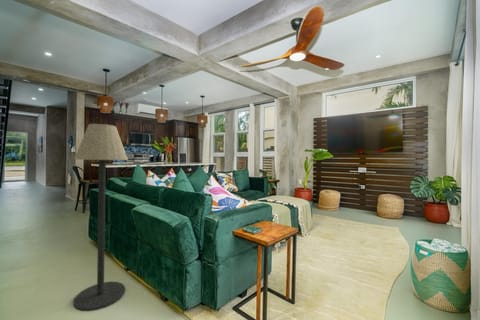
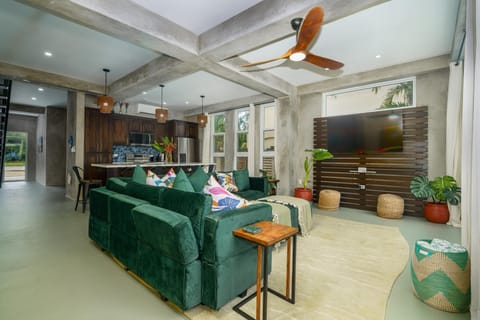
- floor lamp (101, 211)
